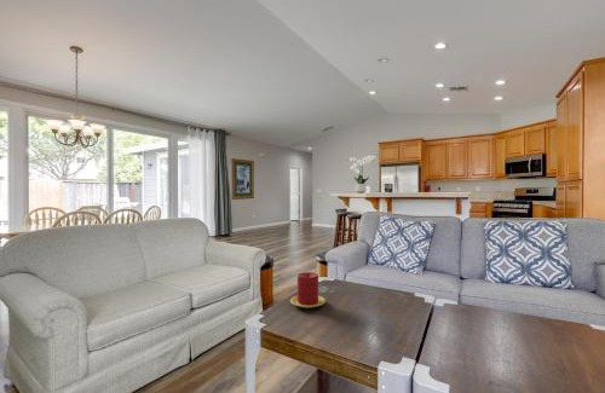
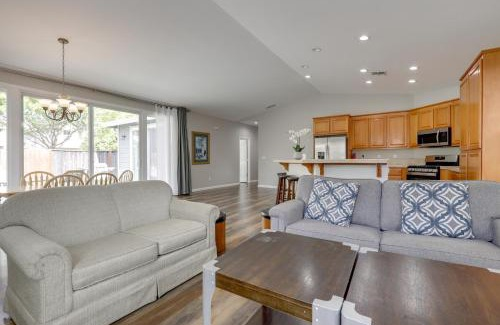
- candle (307, 289)
